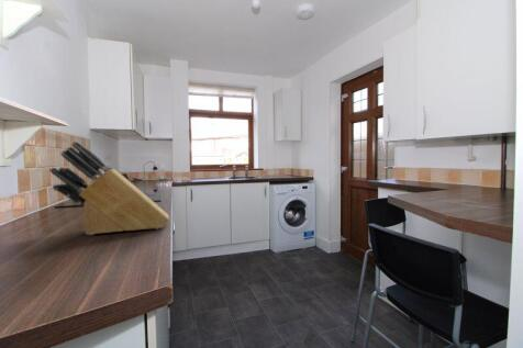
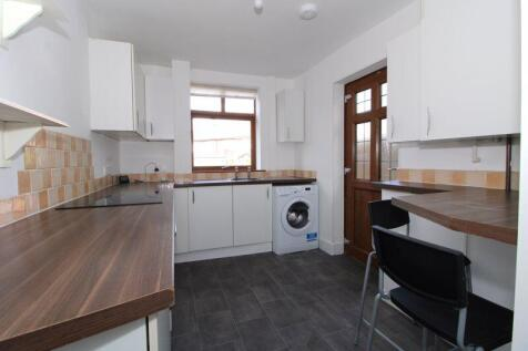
- knife block (115, 186)
